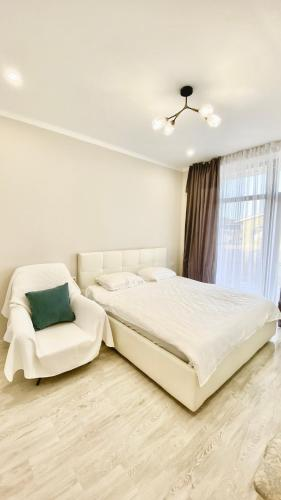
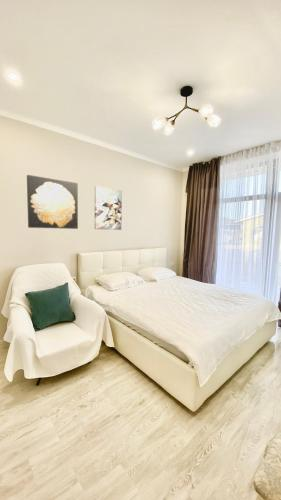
+ wall art (108, 209)
+ wall art (54, 204)
